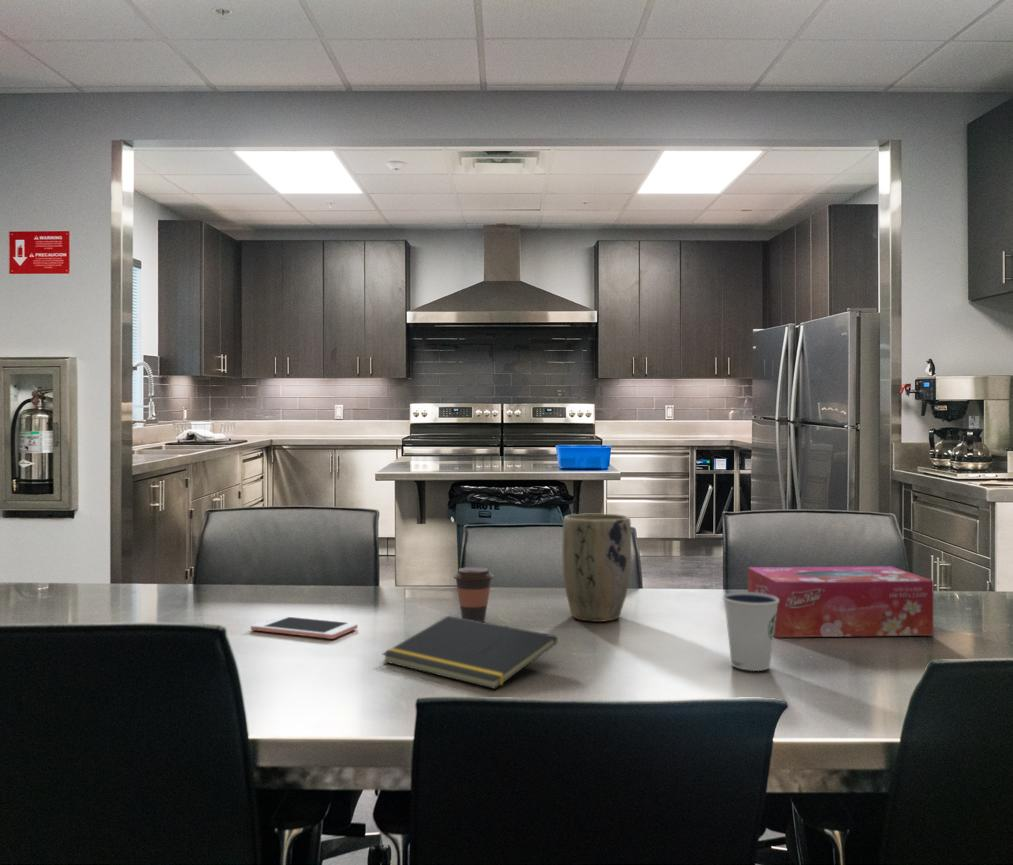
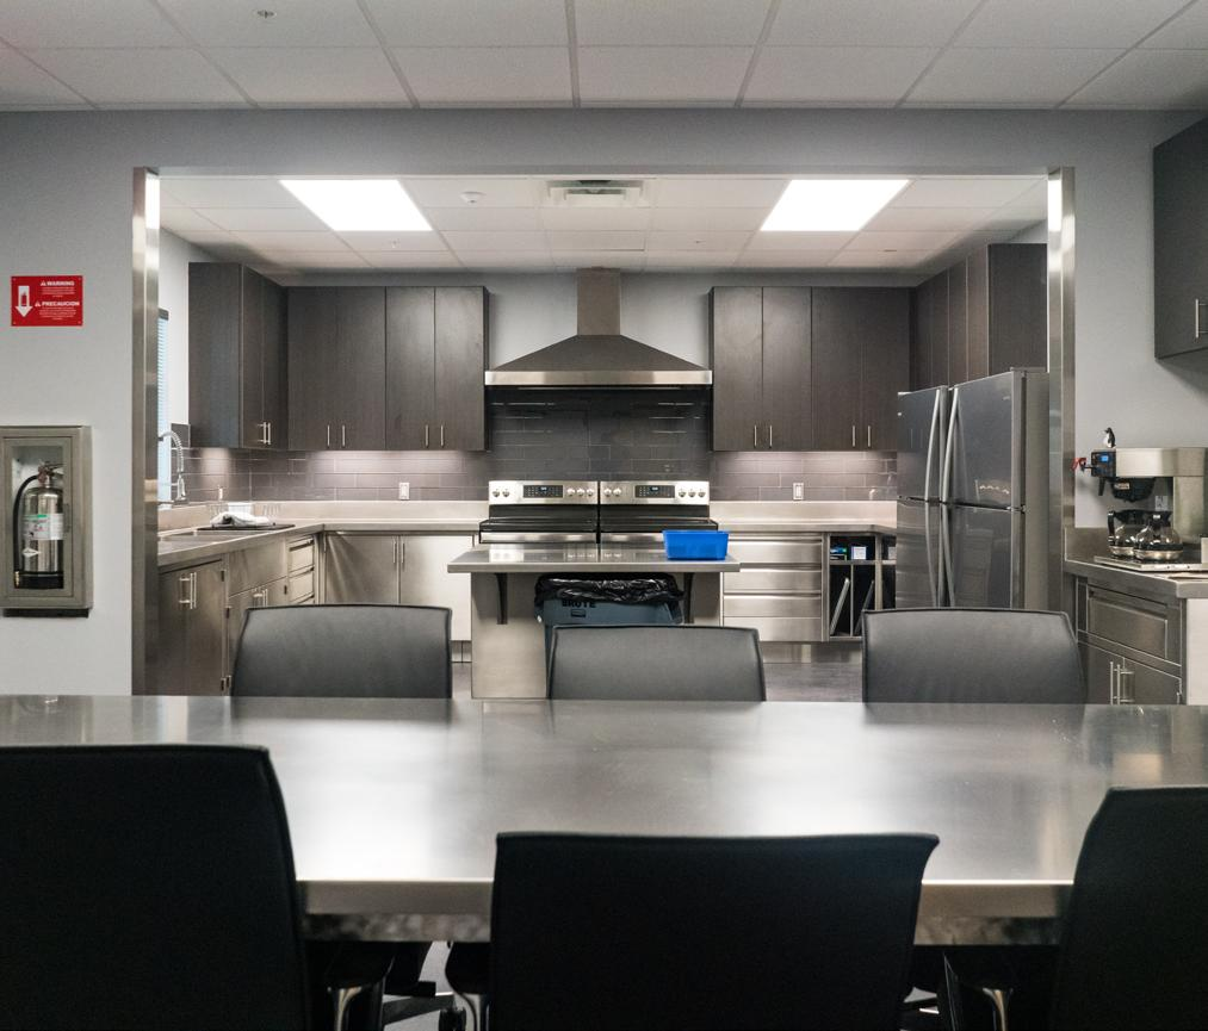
- plant pot (596, 566)
- tissue box (836, 599)
- notepad (469, 648)
- cell phone (304, 626)
- coffee cup (473, 595)
- dixie cup (750, 632)
